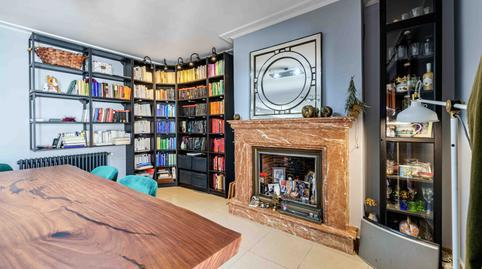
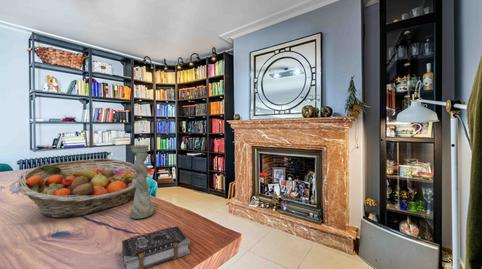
+ book (155, 244)
+ vase (142, 180)
+ fruit basket (91, 183)
